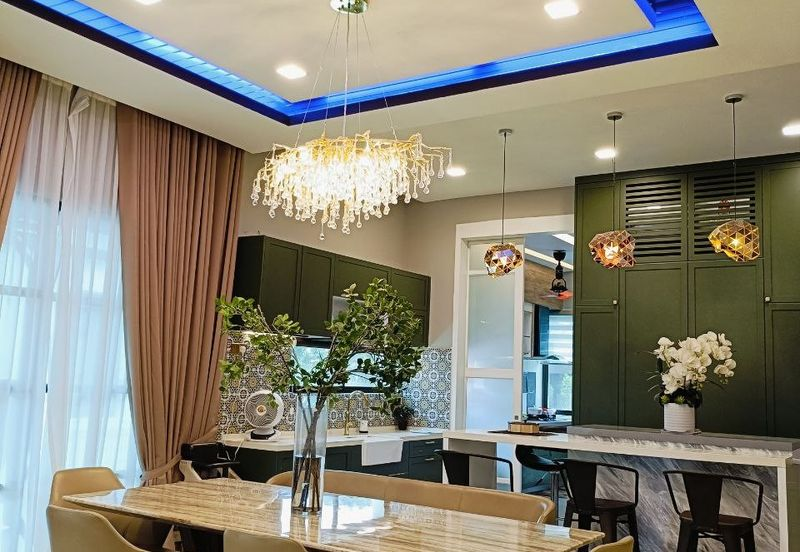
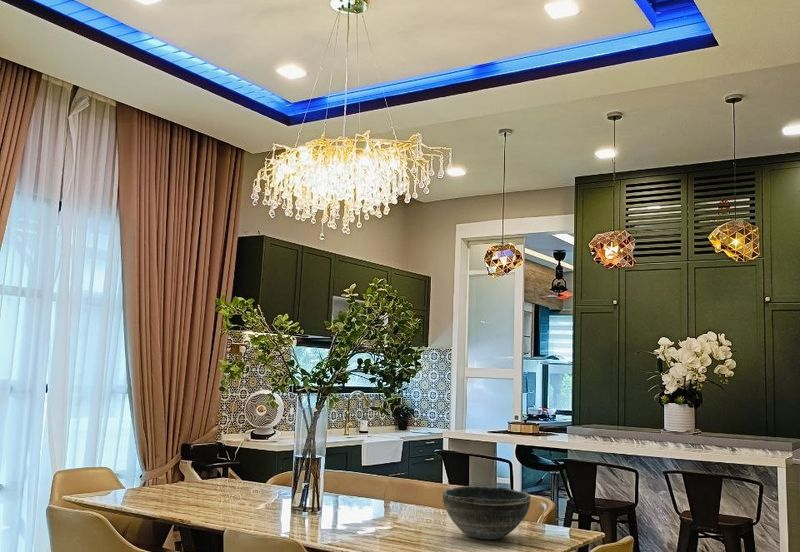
+ bowl (486, 513)
